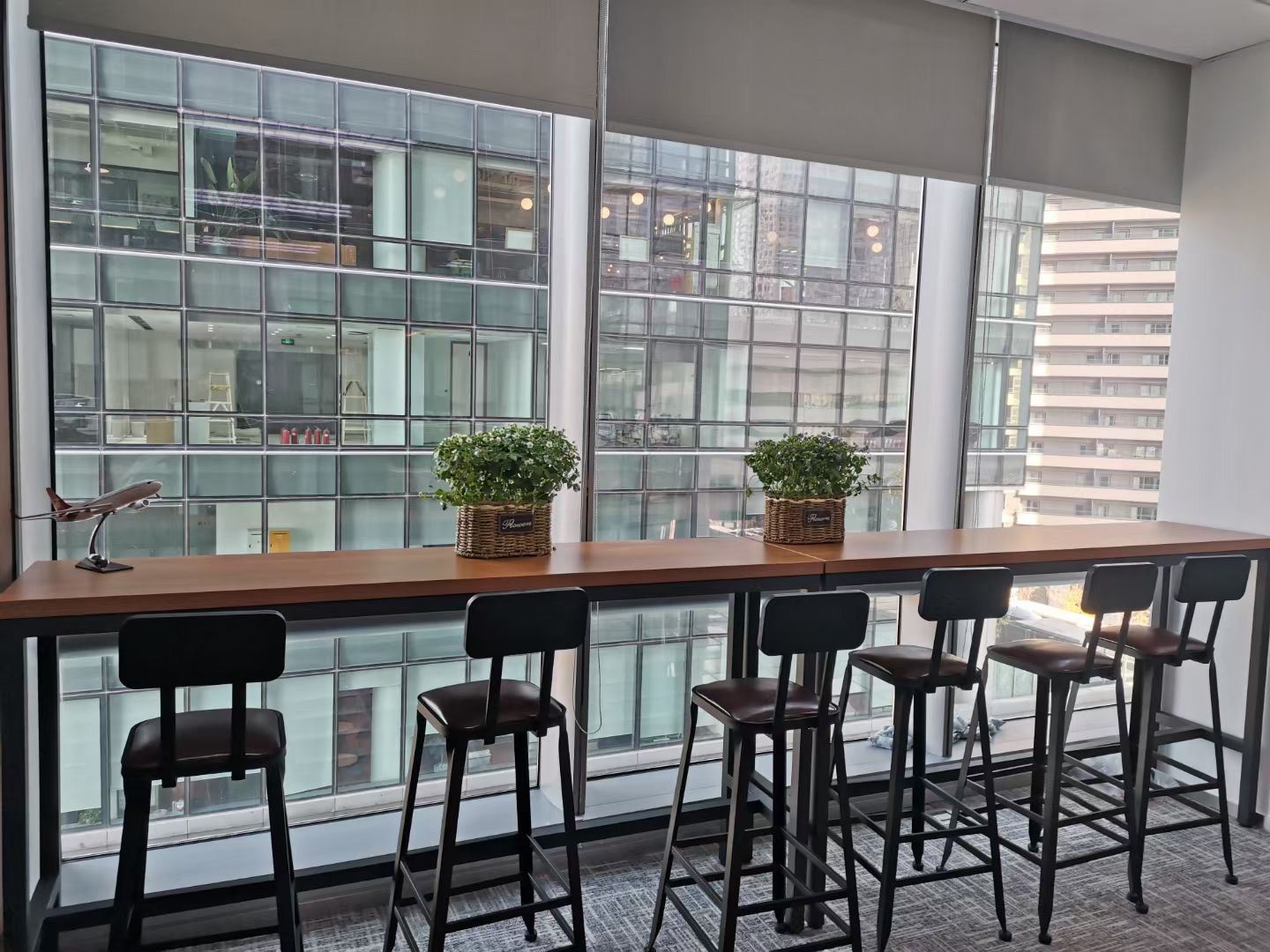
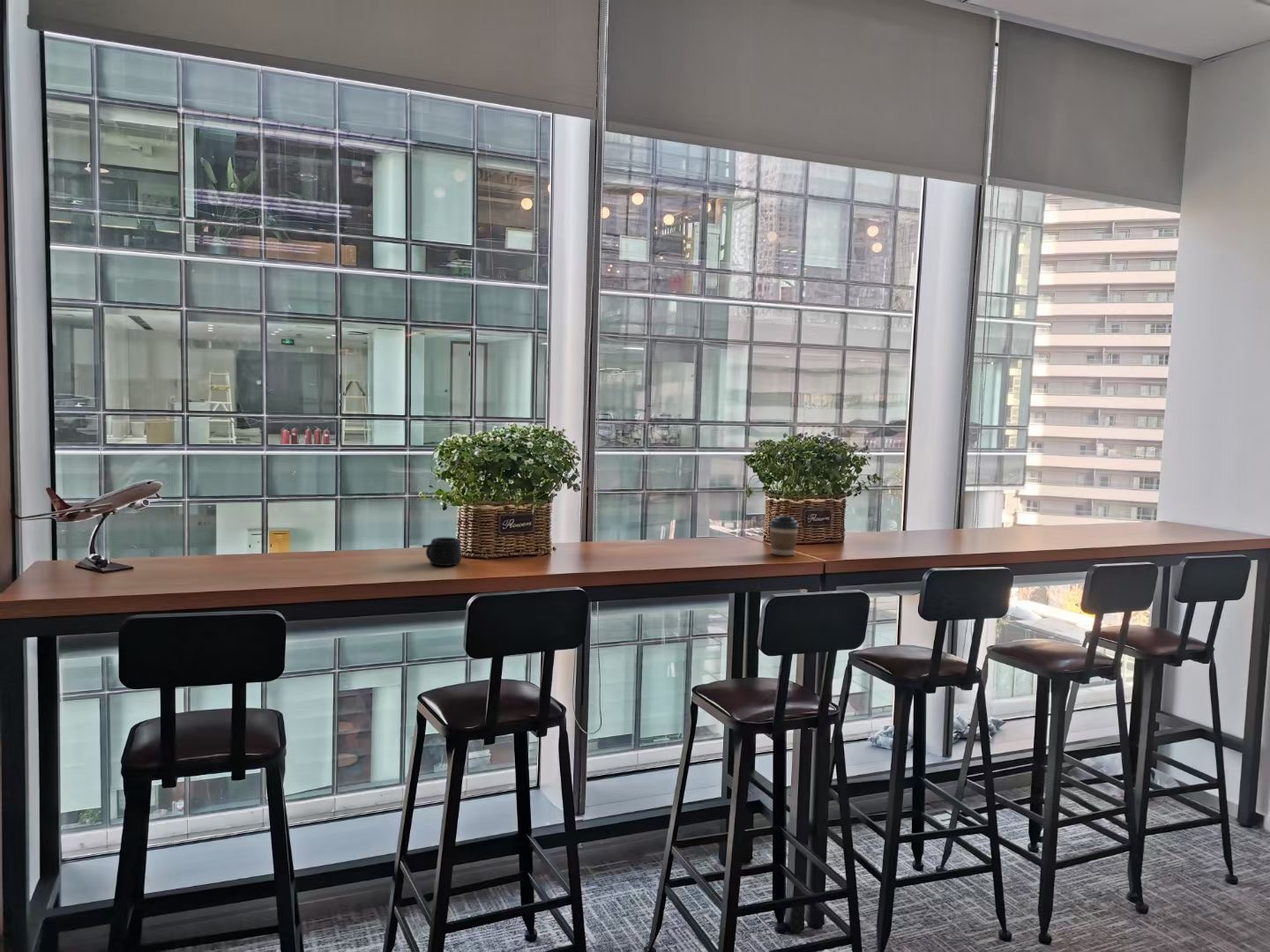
+ mug (441, 552)
+ coffee cup (783, 534)
